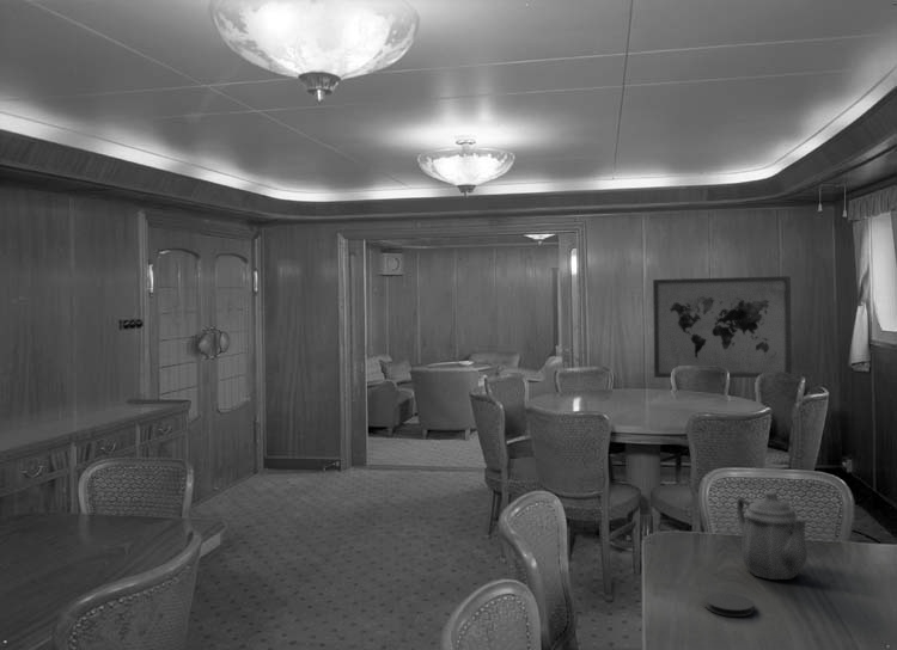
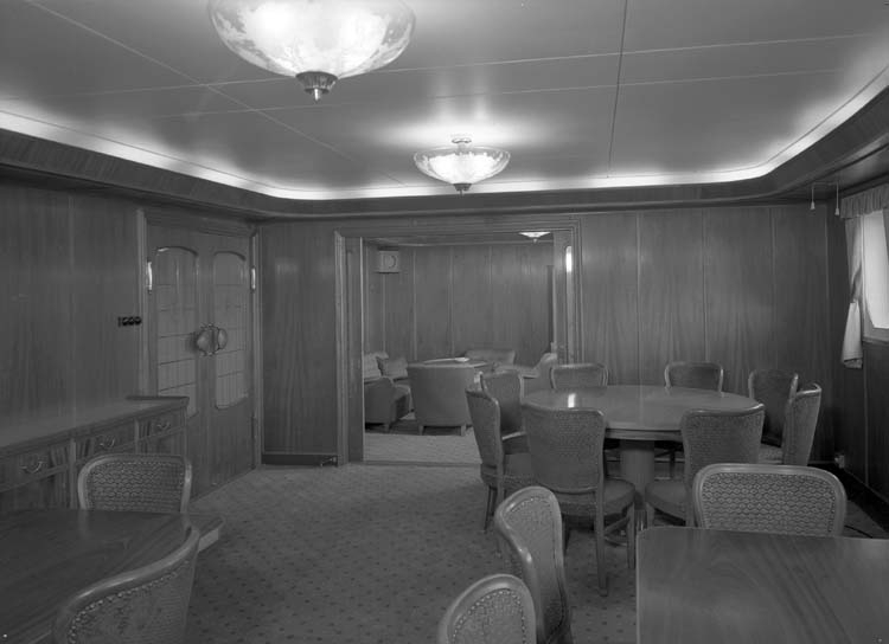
- wall art (721, 327)
- coaster (728, 603)
- teapot (771, 532)
